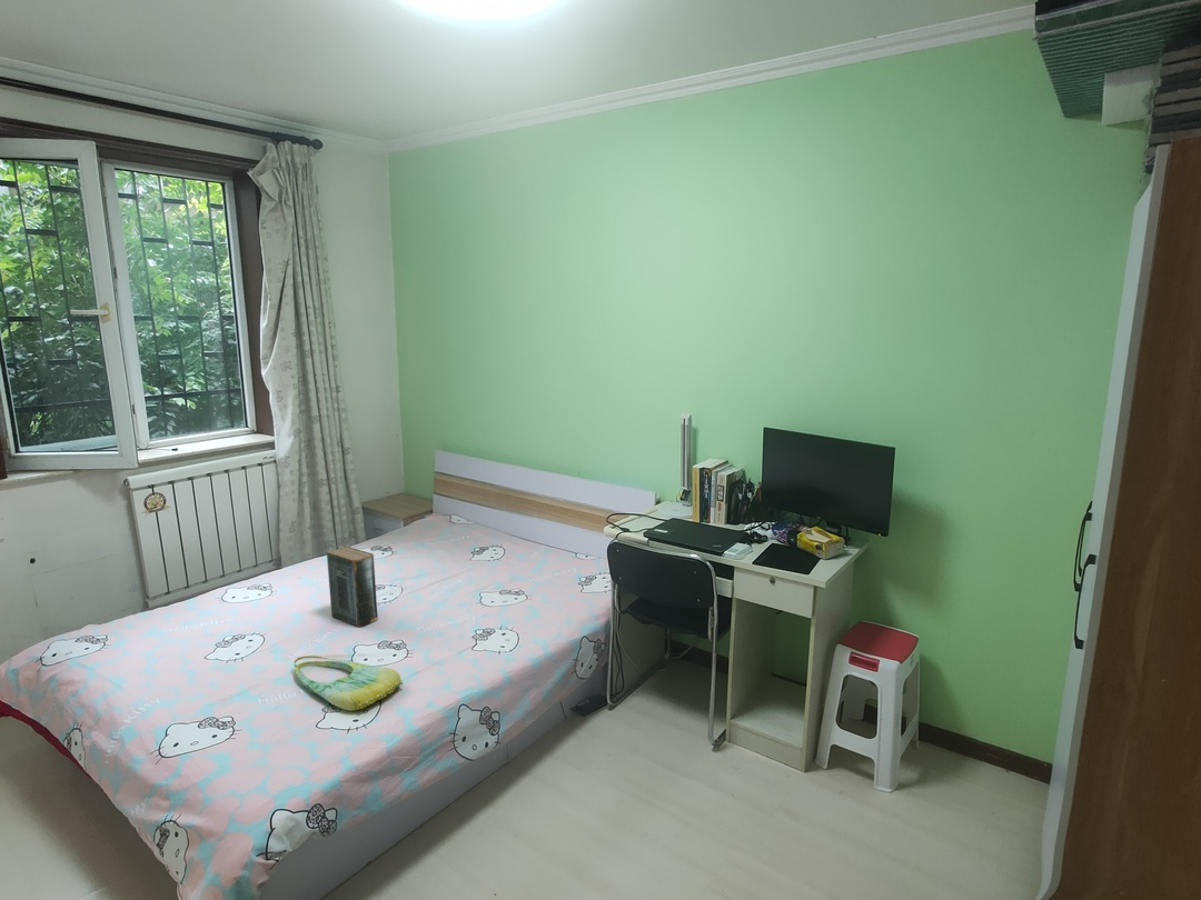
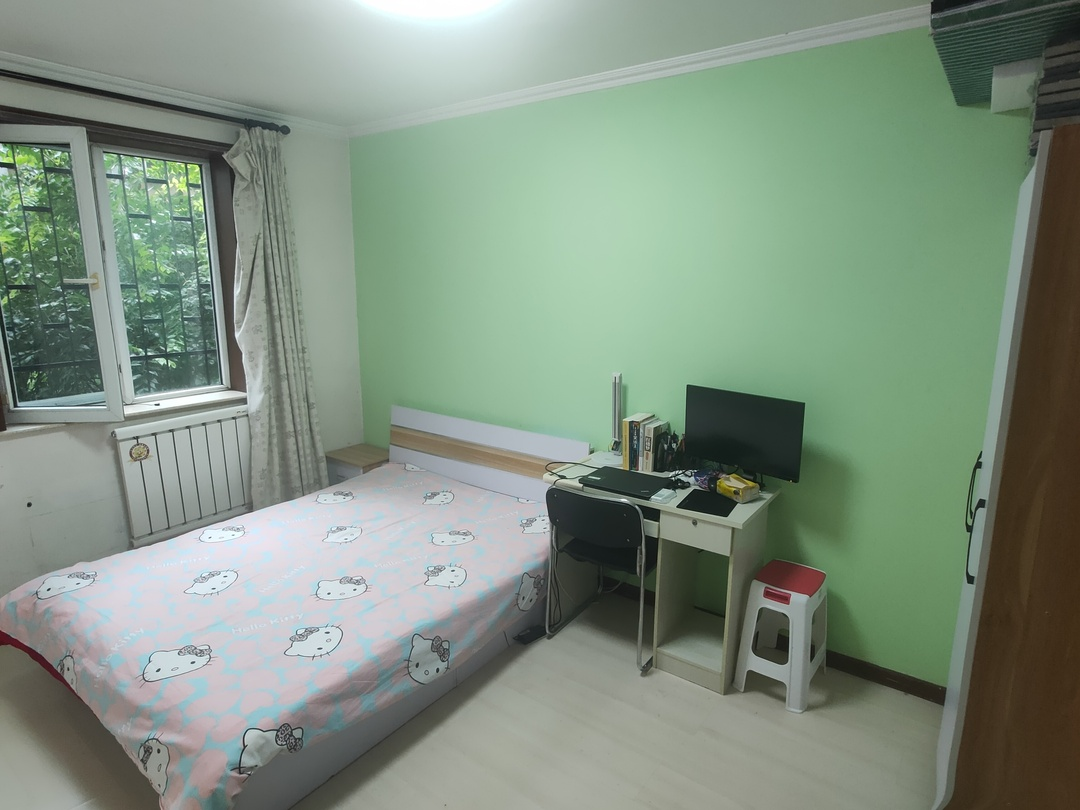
- tote bag (339, 679)
- book (353, 586)
